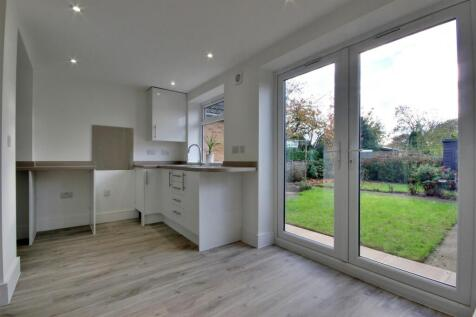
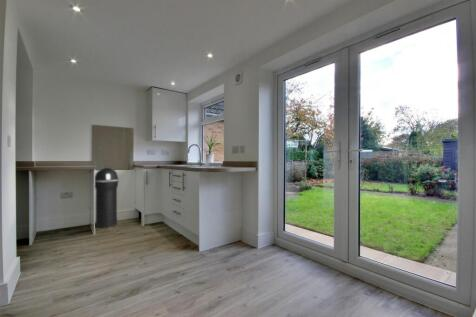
+ trash can (106, 196)
